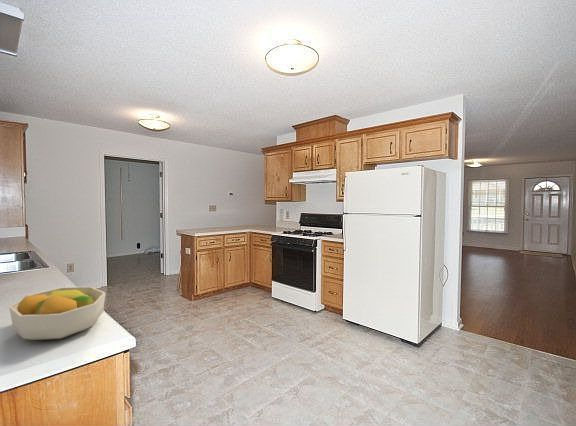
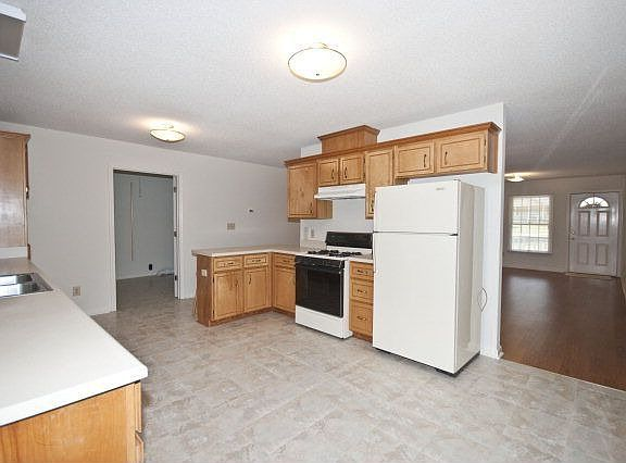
- fruit bowl (61, 306)
